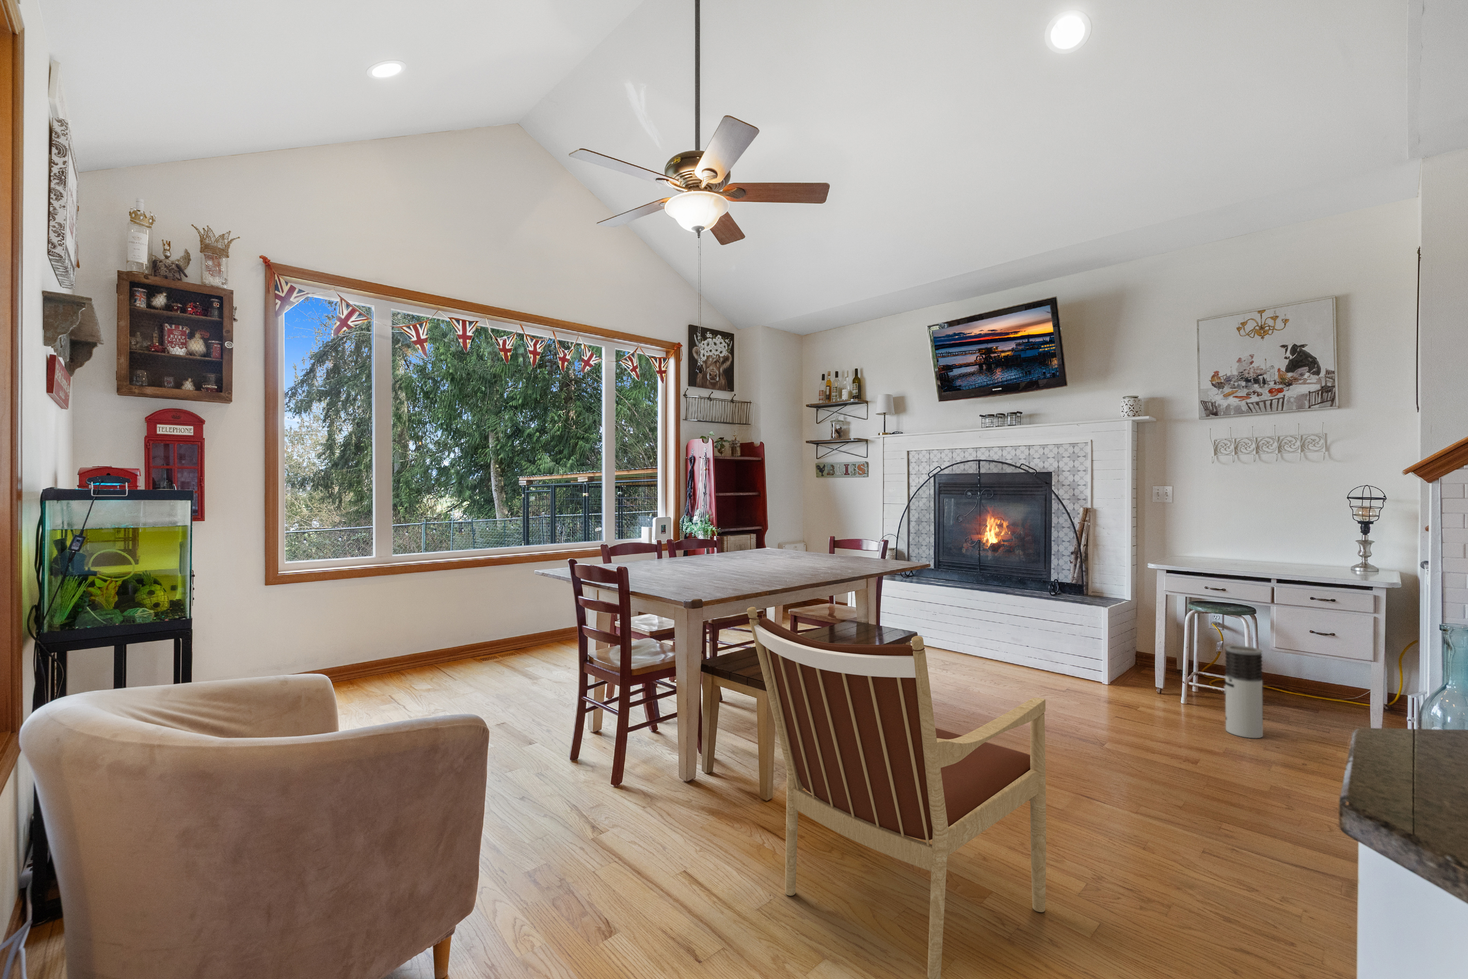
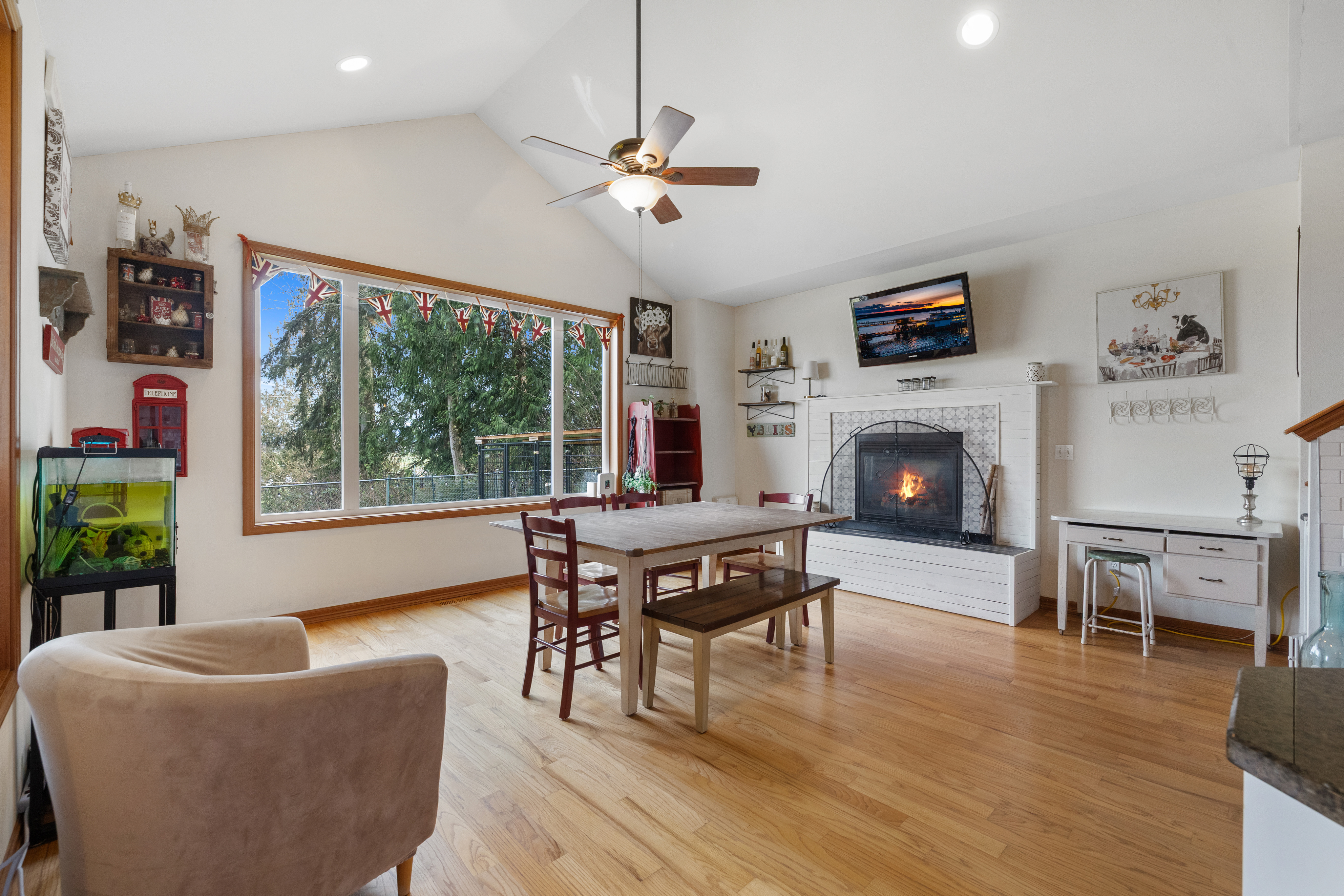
- armchair (890, 755)
- air purifier (1243, 691)
